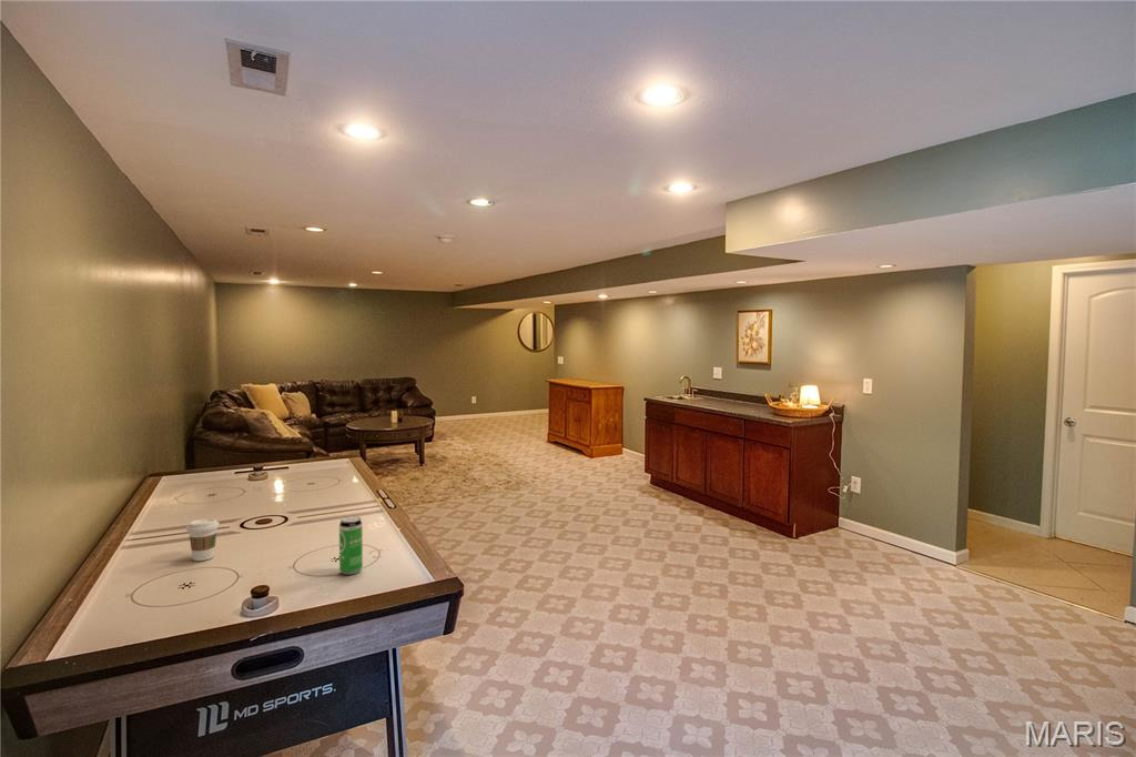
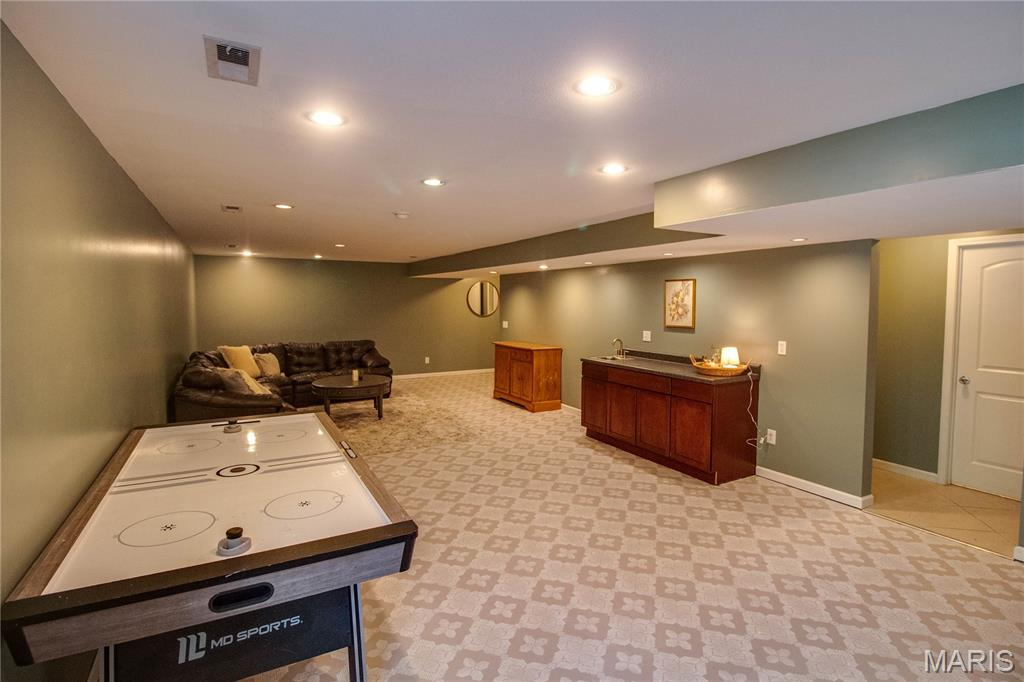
- coffee cup (203, 539)
- beverage can (351, 545)
